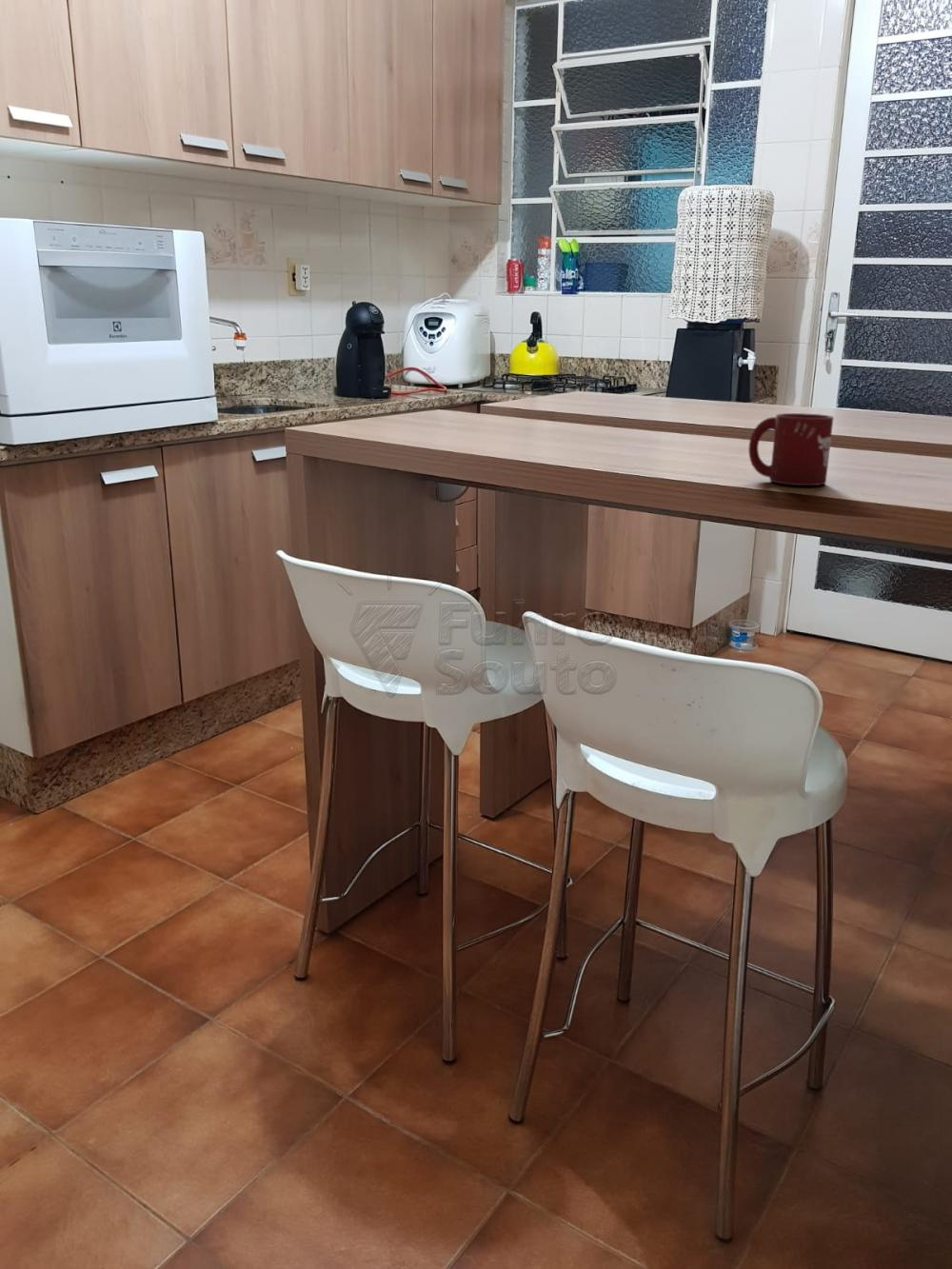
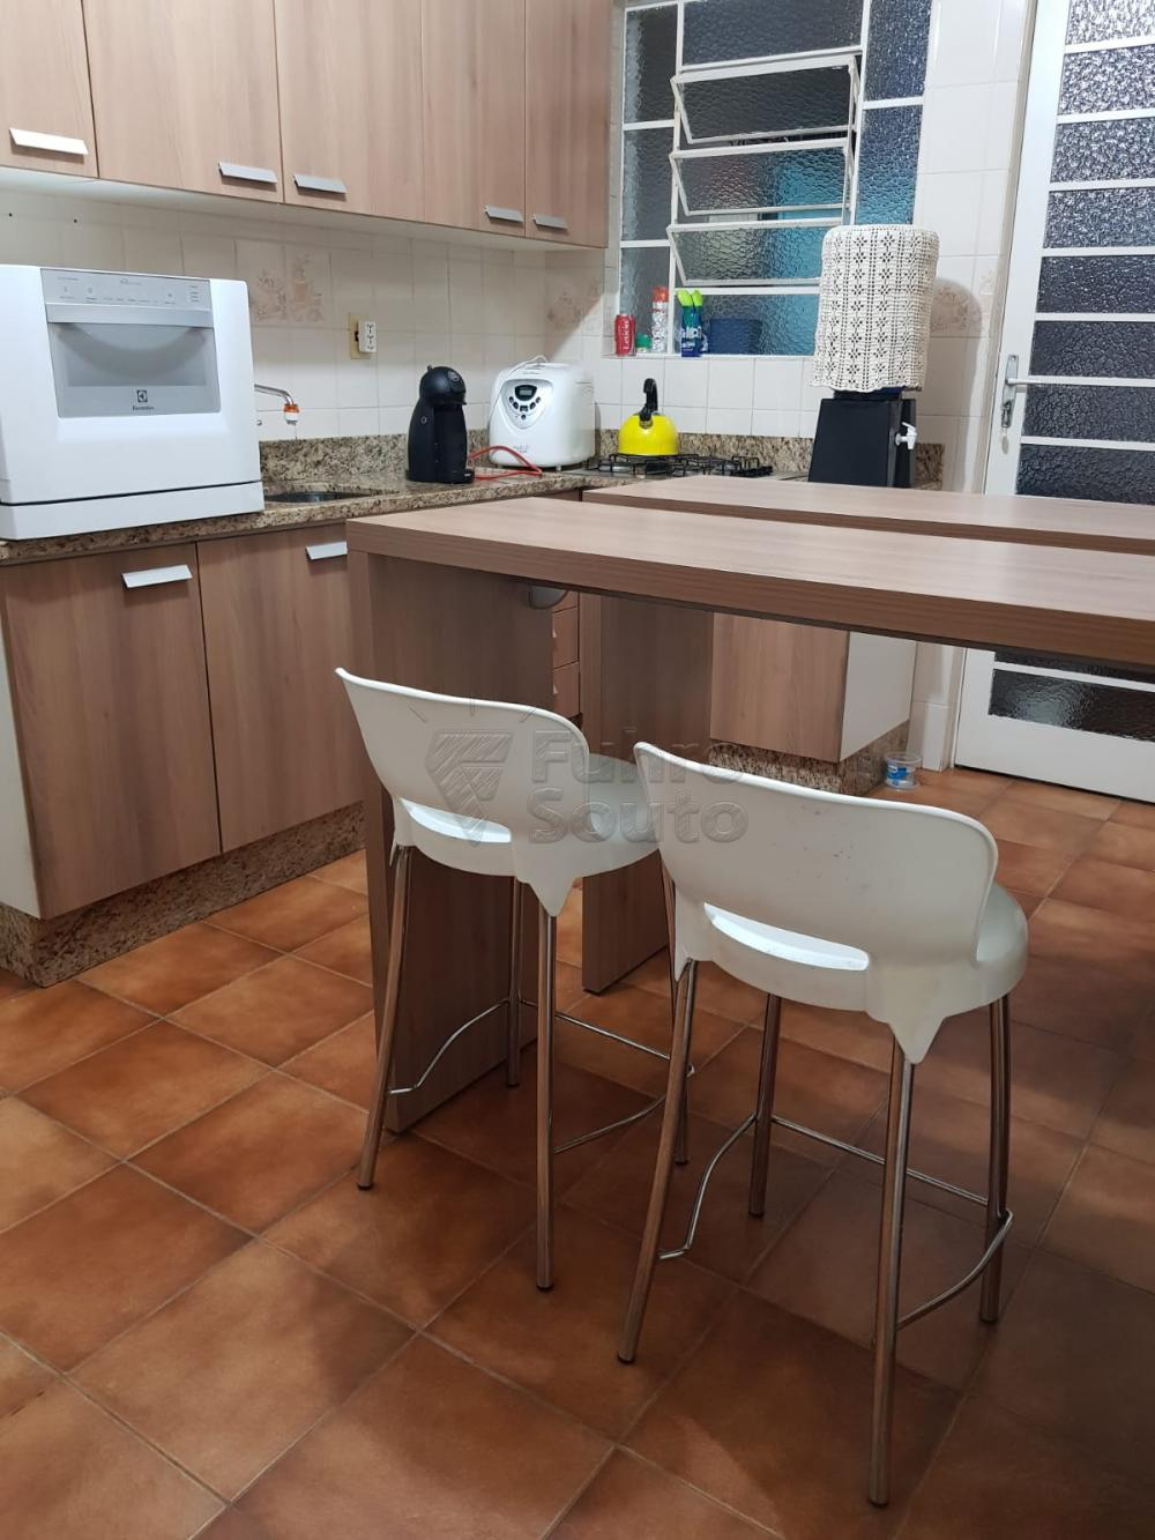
- cup (788, 447)
